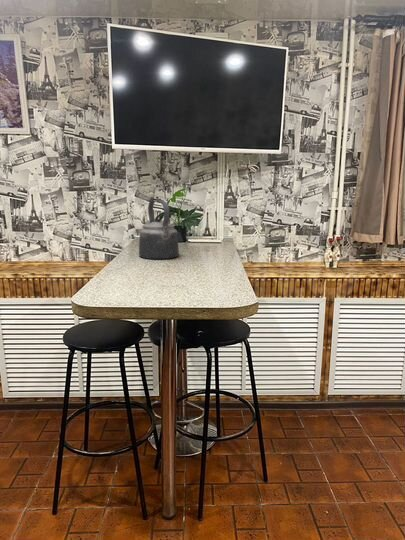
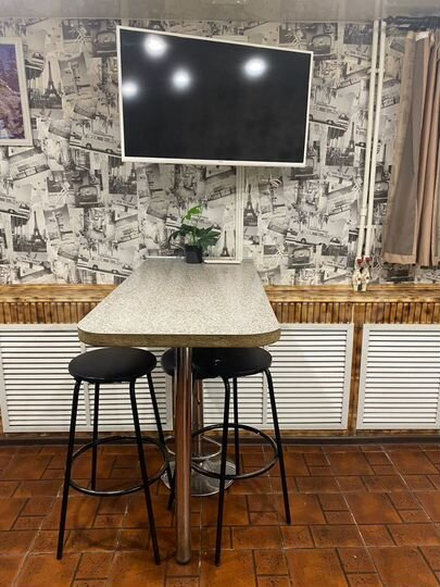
- kettle (157, 228)
